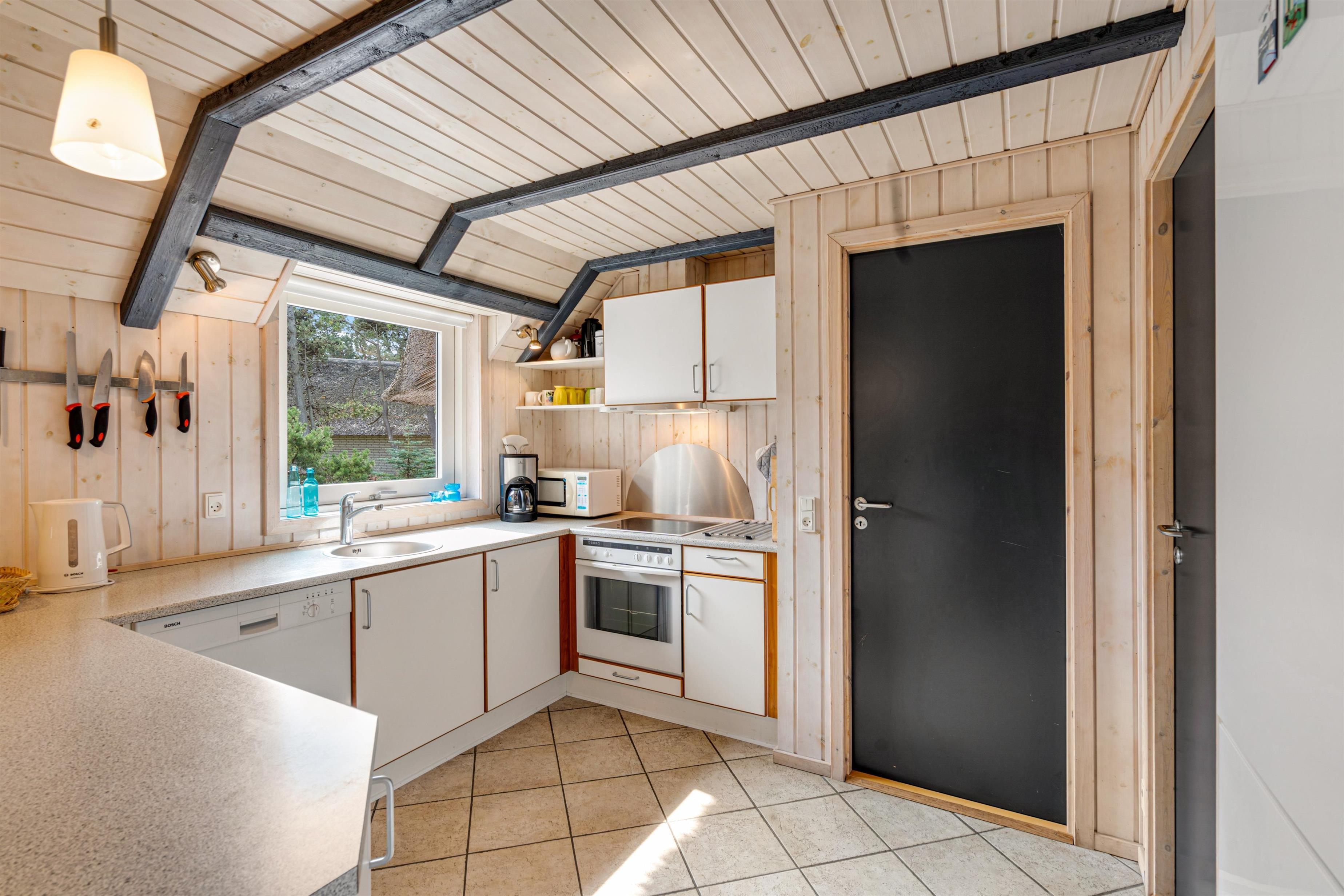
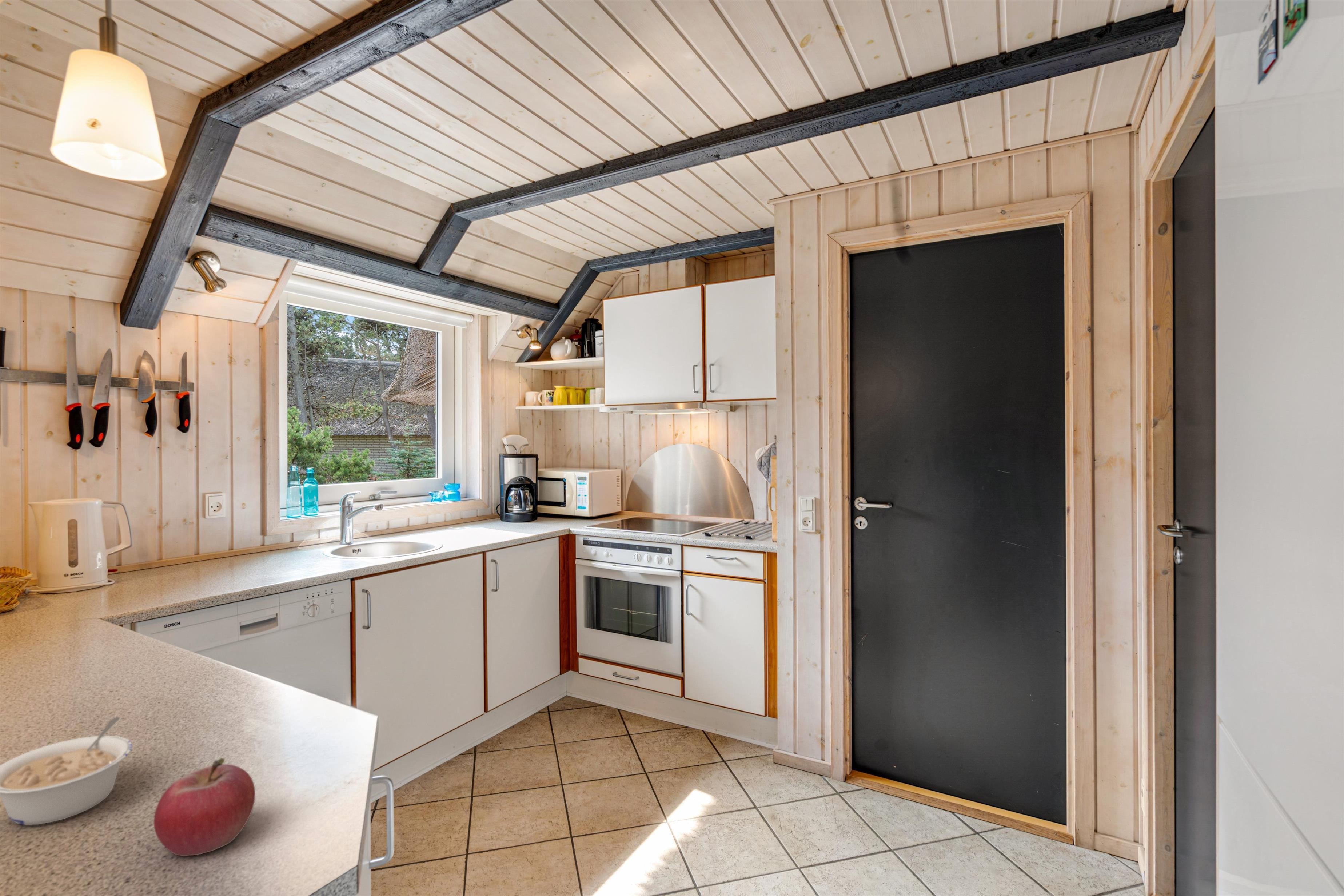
+ legume (63, 776)
+ fruit (207, 800)
